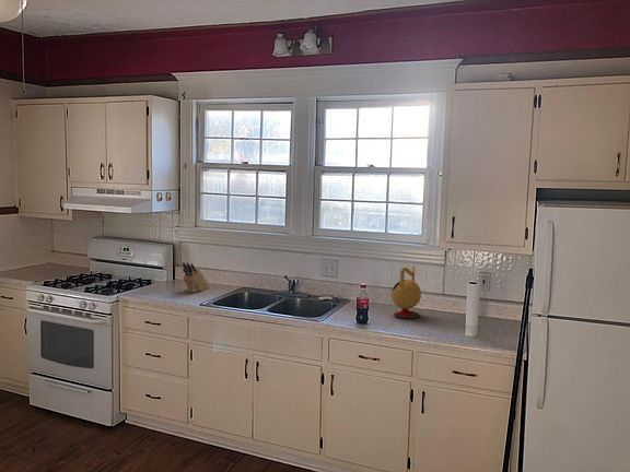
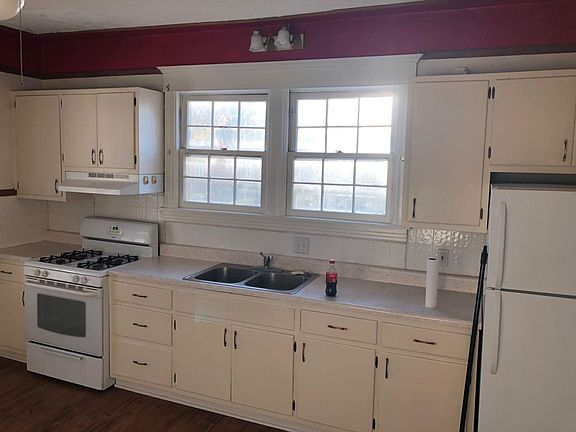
- knife block (195, 275)
- kettle (406, 291)
